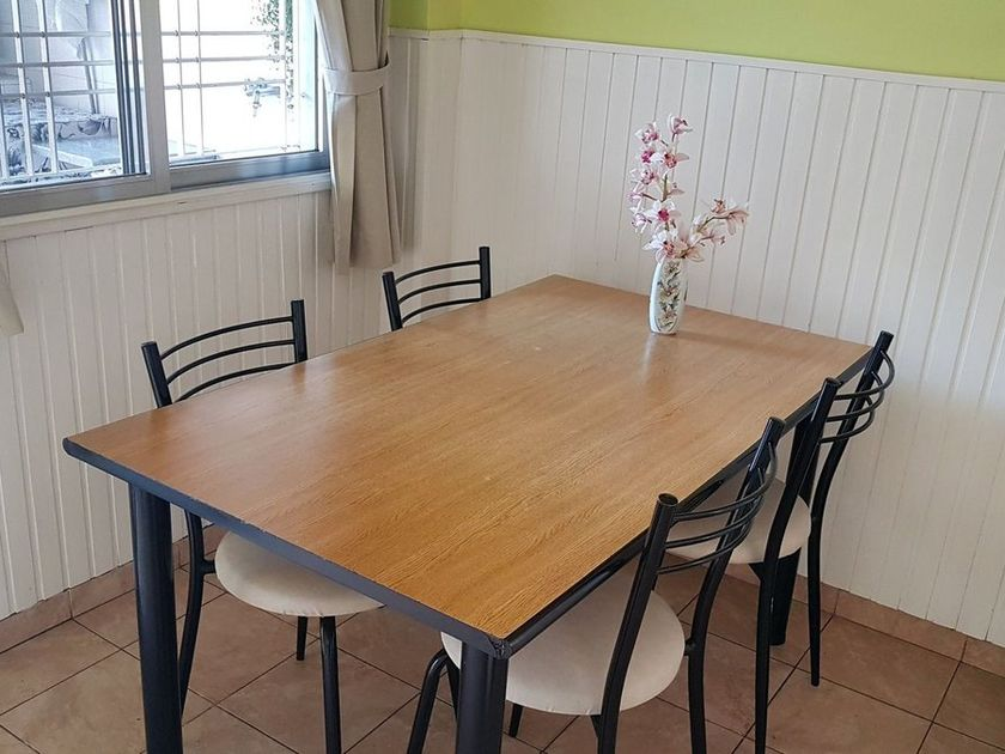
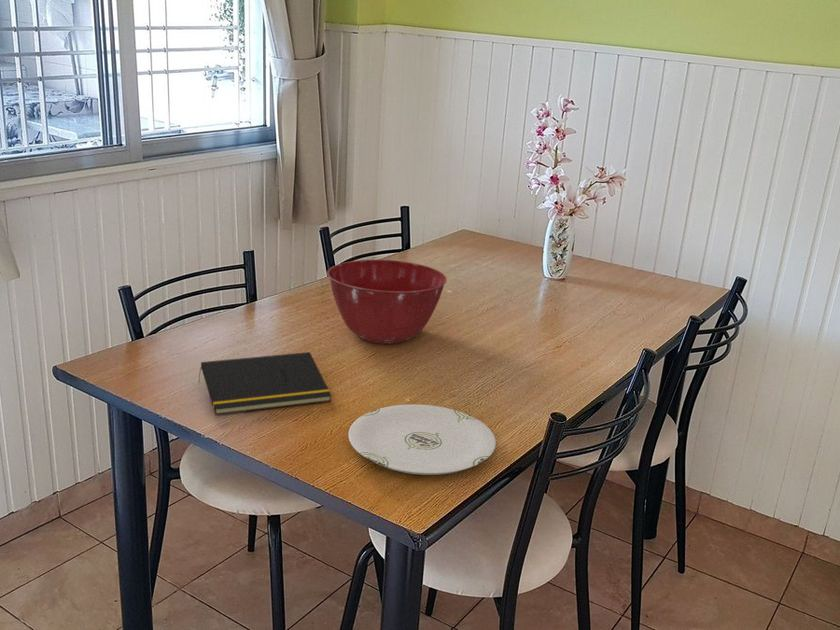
+ notepad (265, 381)
+ plate (421, 441)
+ mixing bowl (386, 304)
